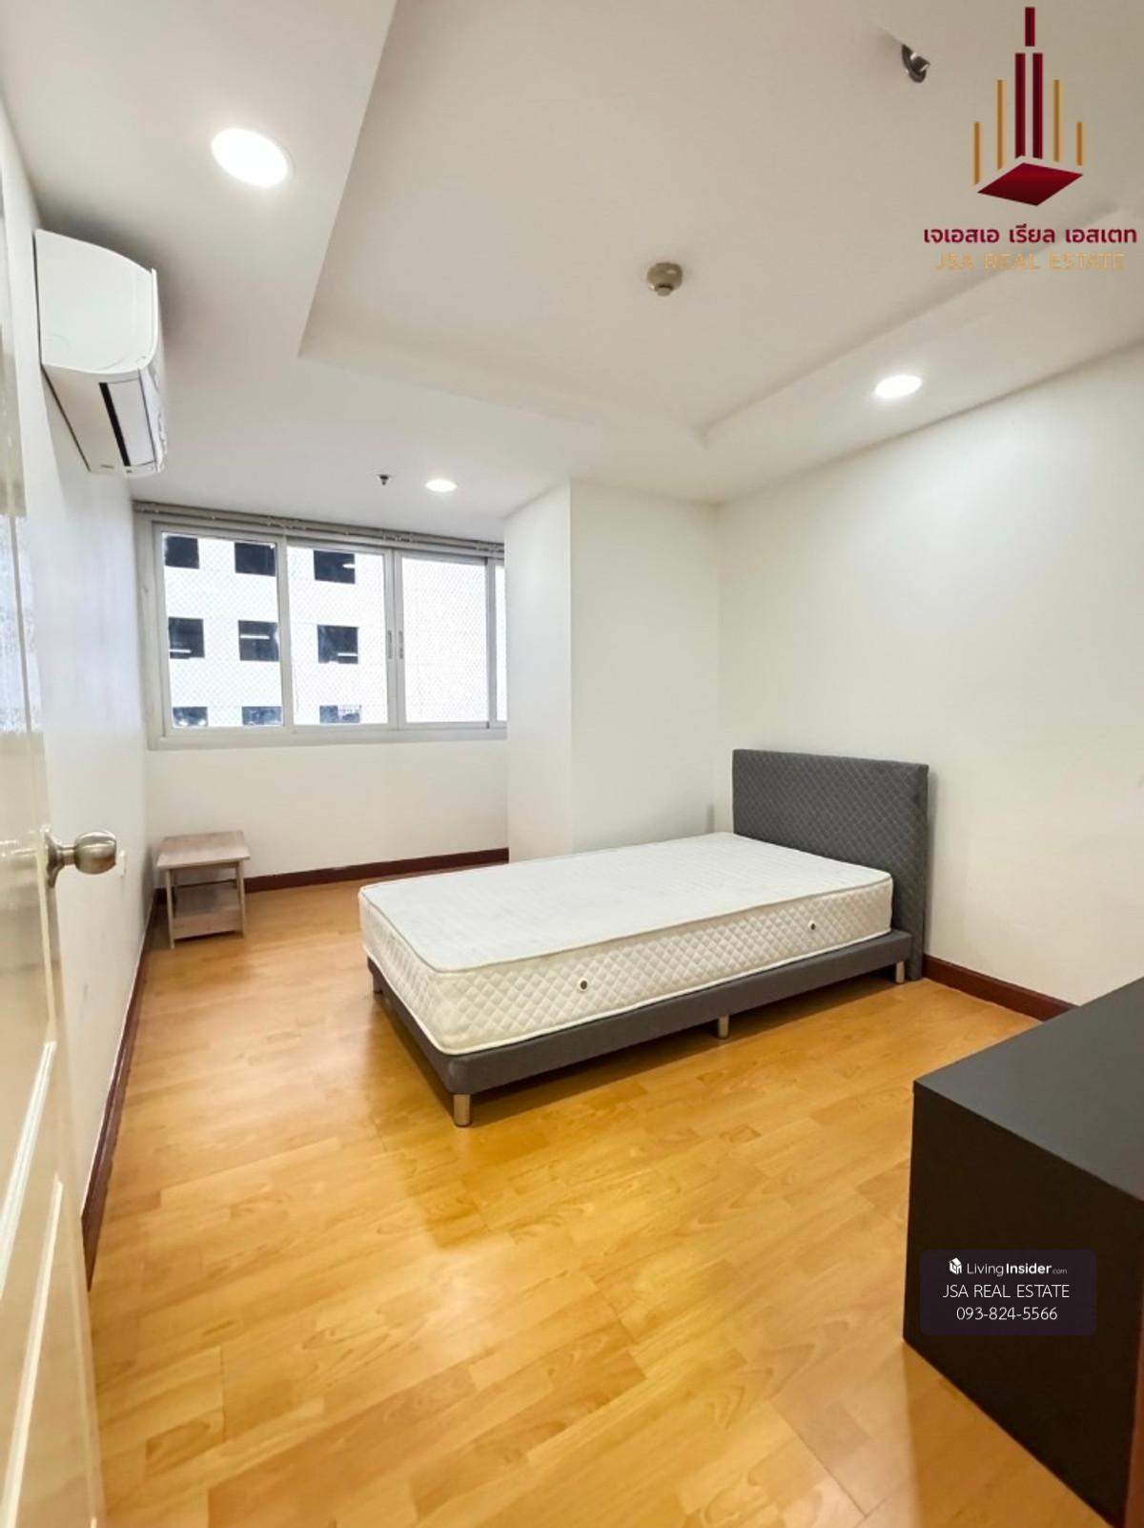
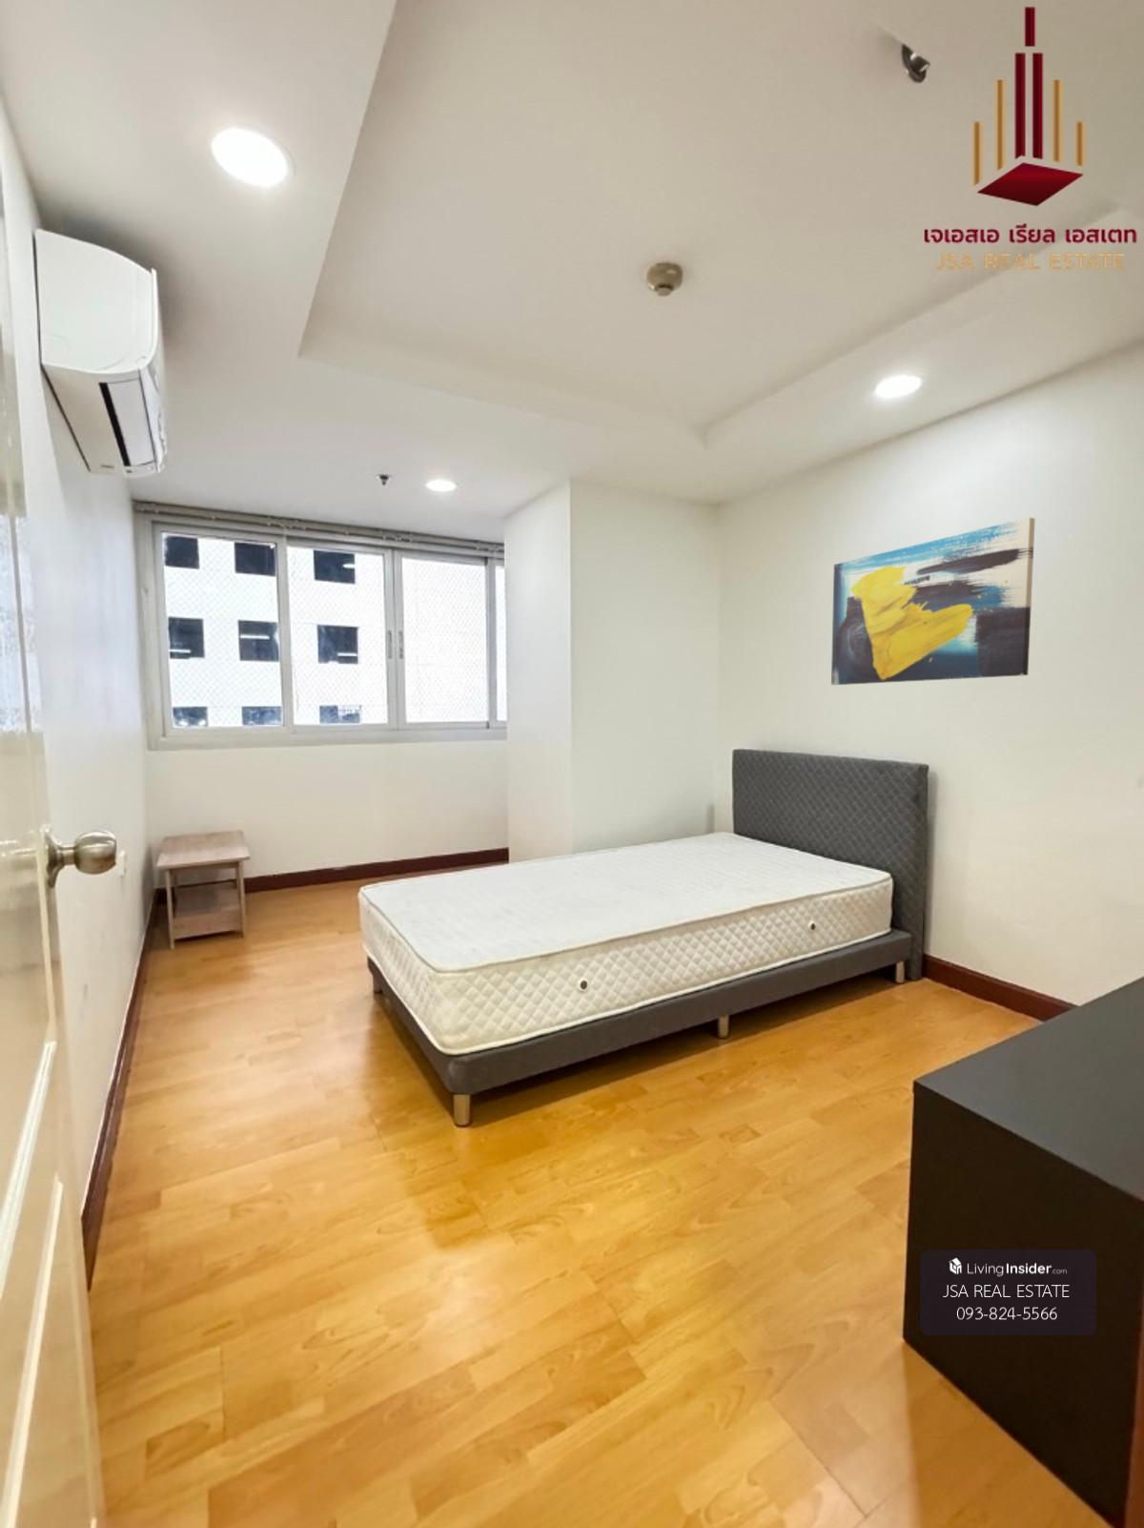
+ wall art (919, 612)
